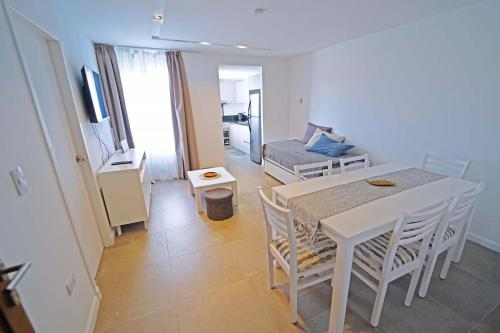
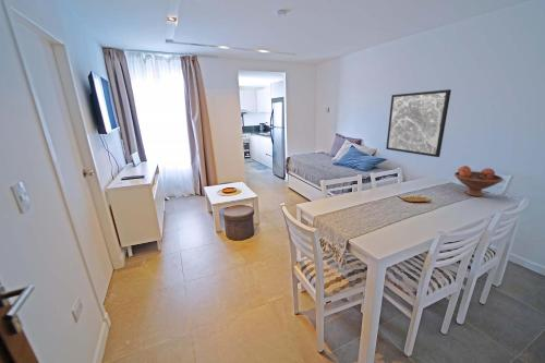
+ fruit bowl (476, 181)
+ wall art (413, 123)
